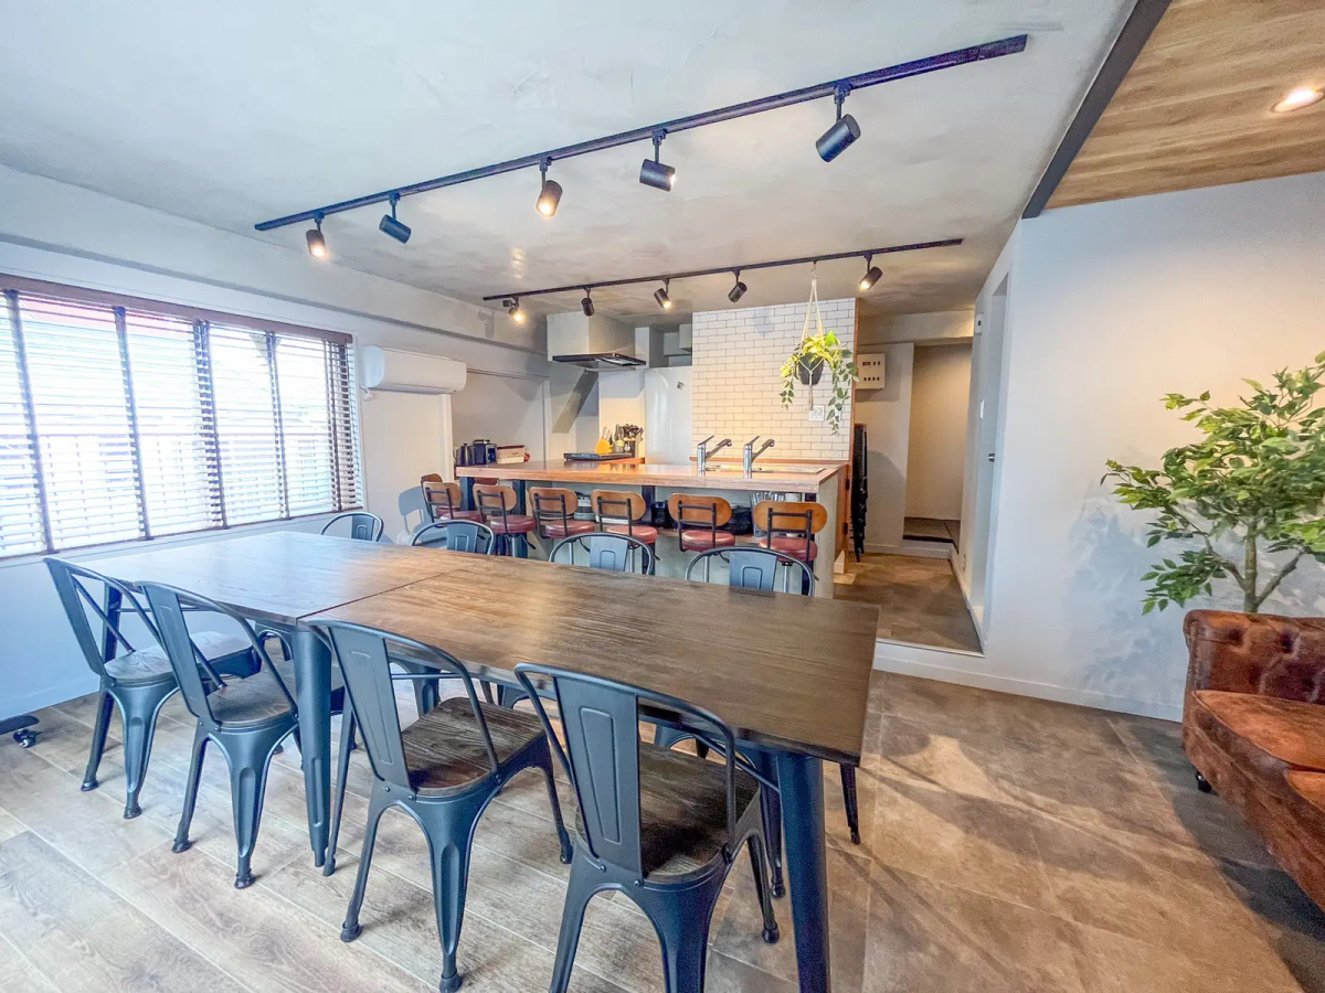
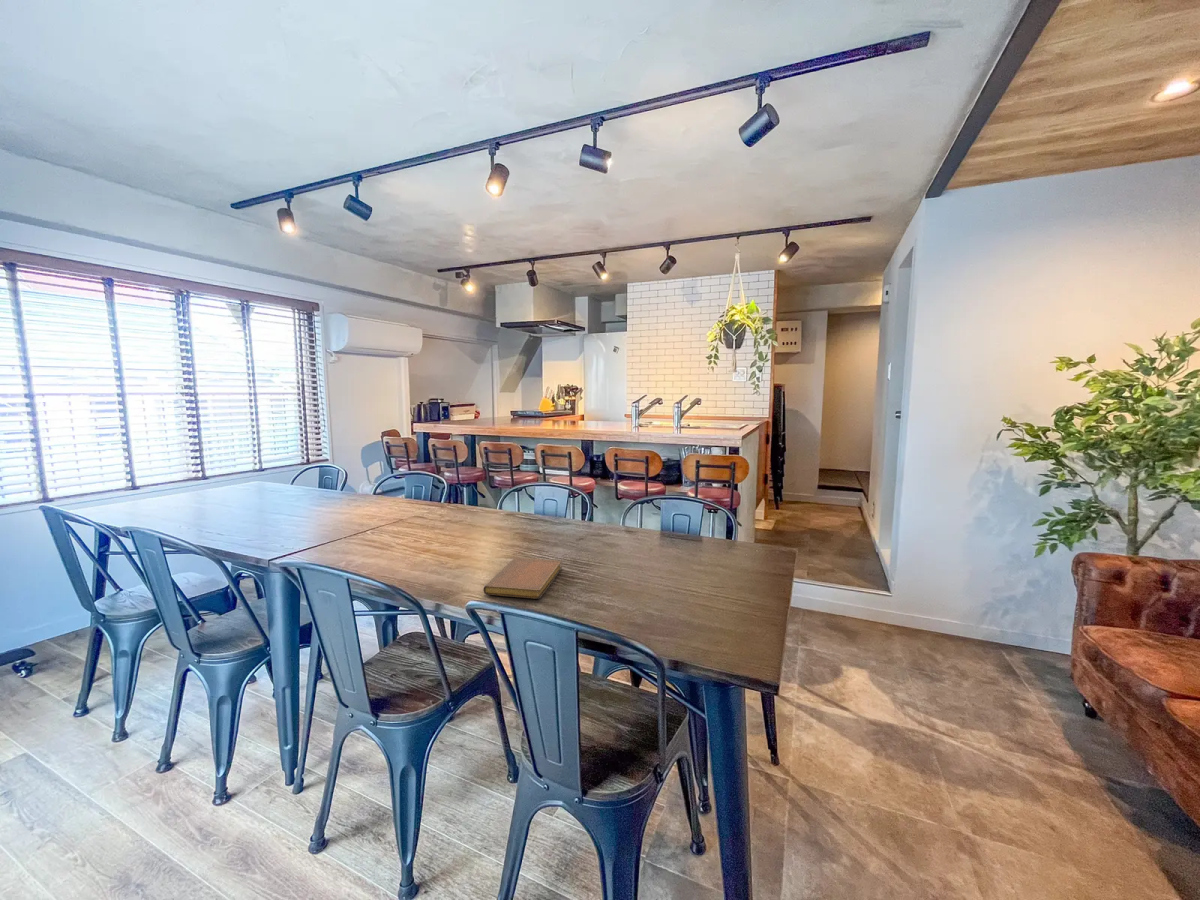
+ notebook (525, 576)
